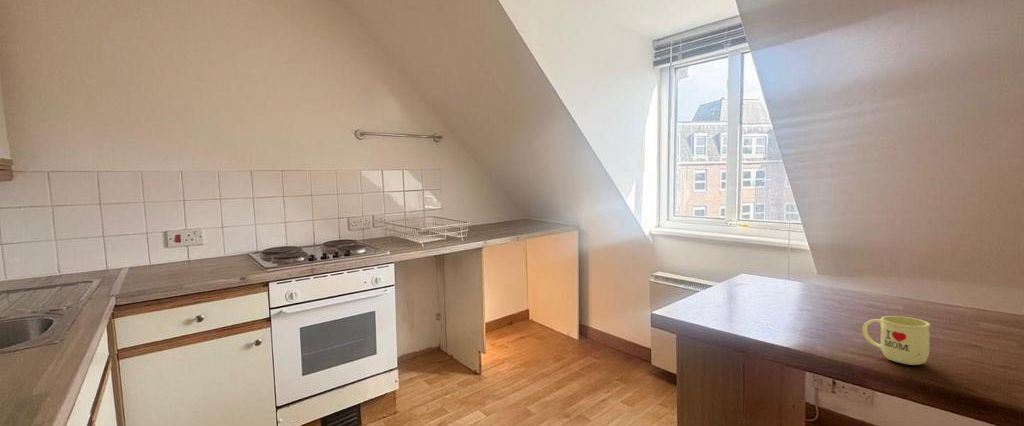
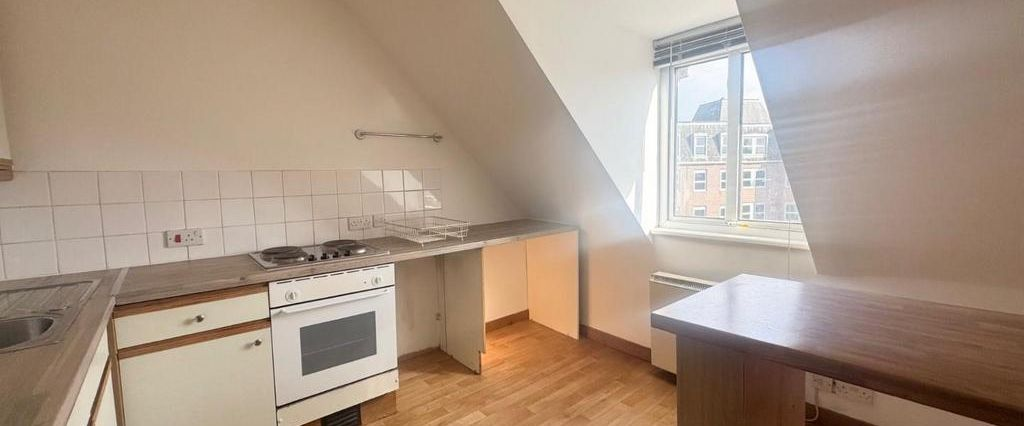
- mug (893, 338)
